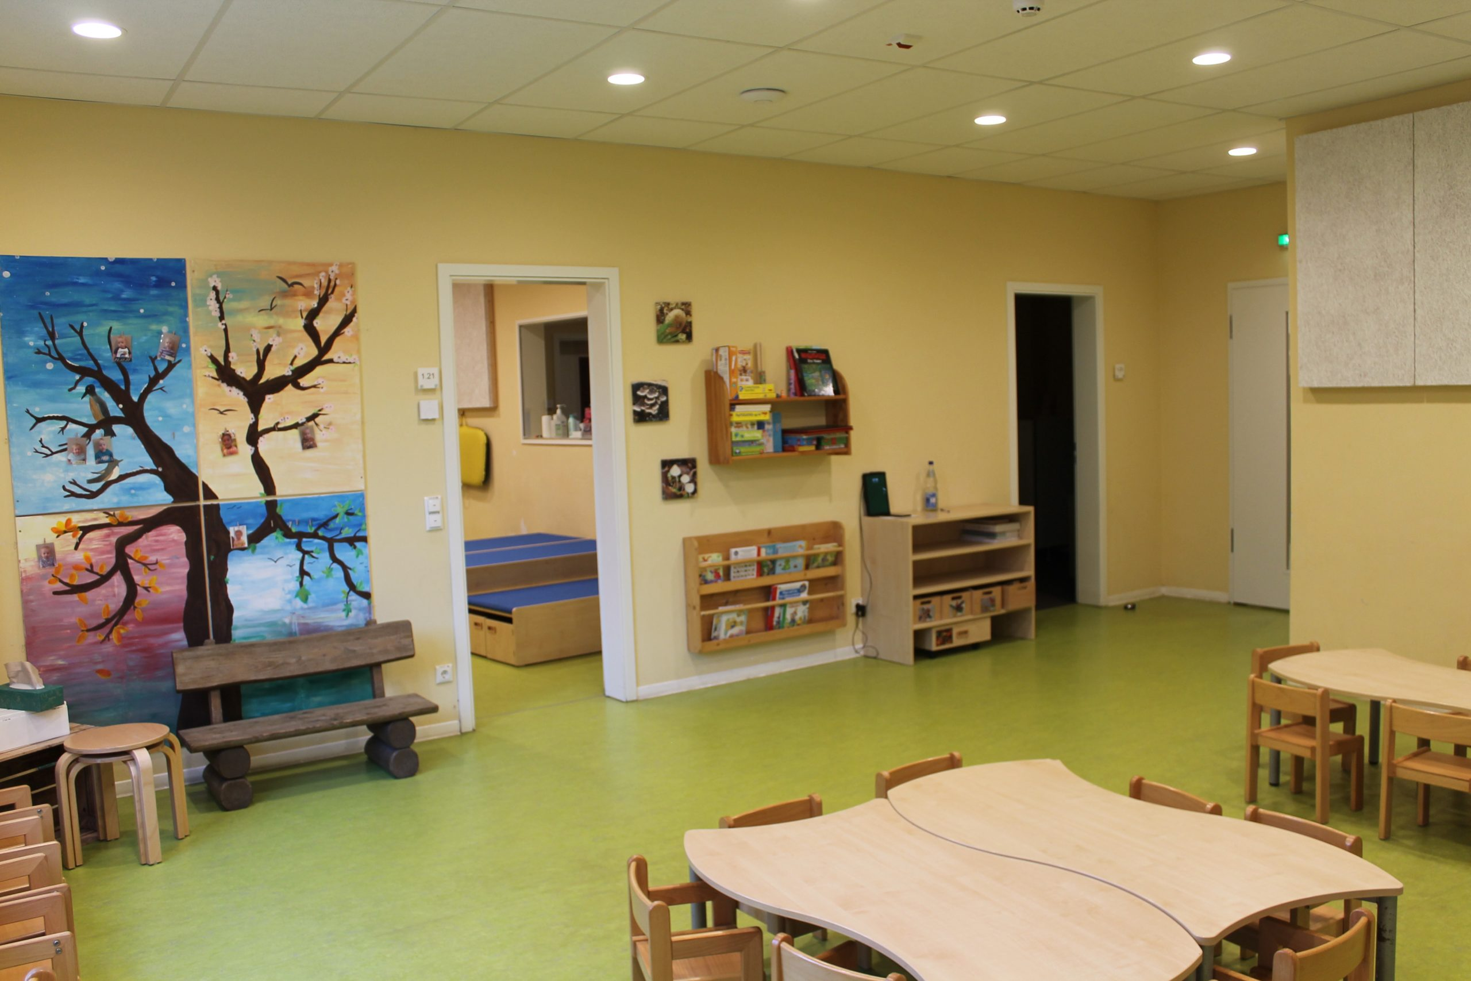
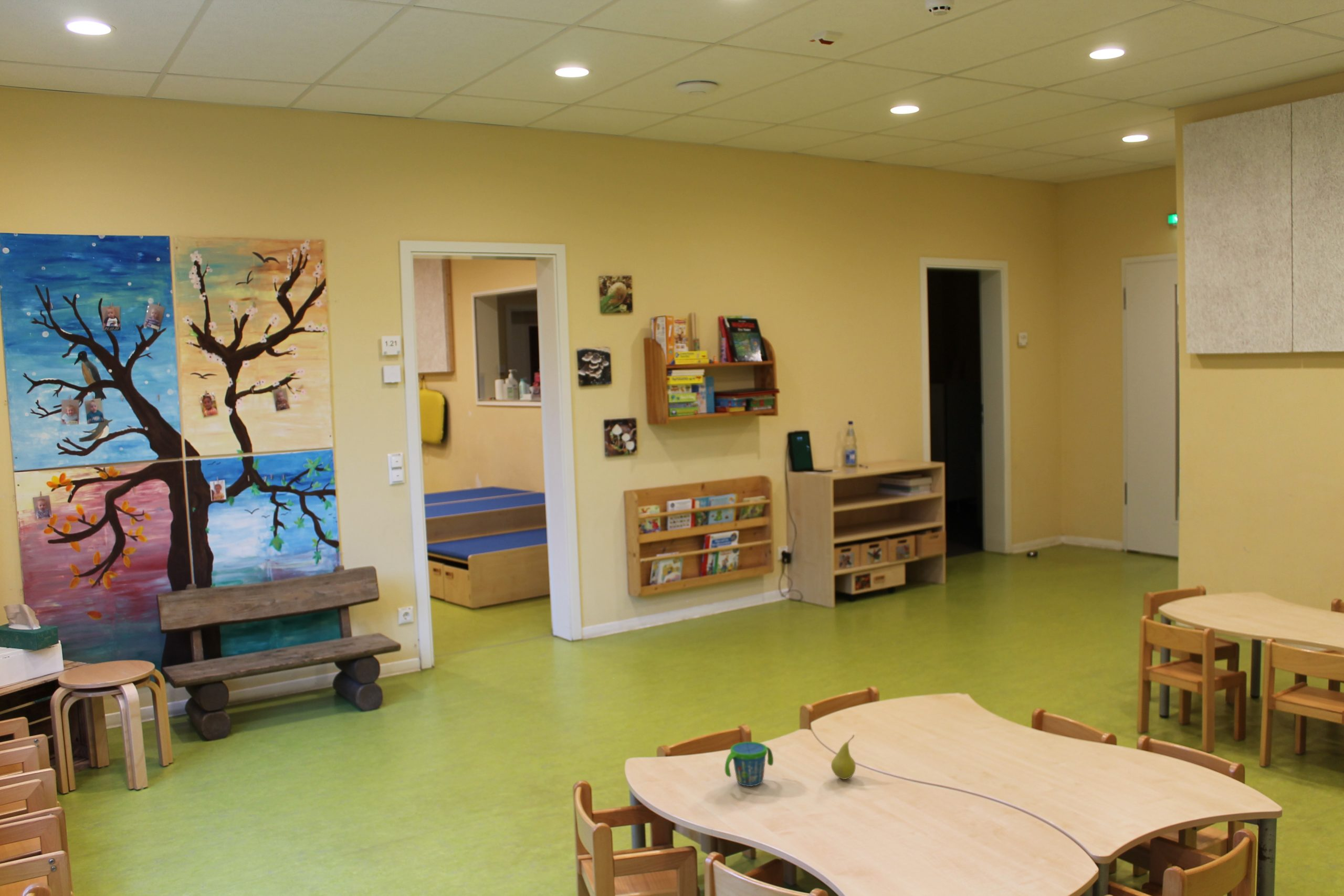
+ snack cup (749, 765)
+ fruit (845, 757)
